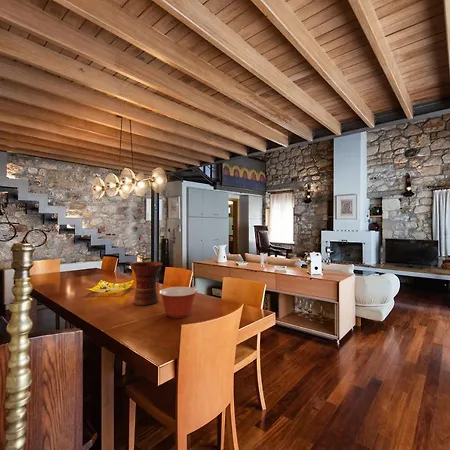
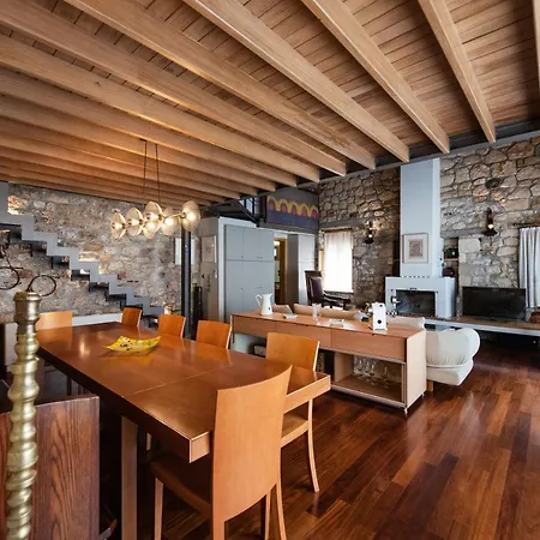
- mixing bowl (178, 302)
- vase (146, 282)
